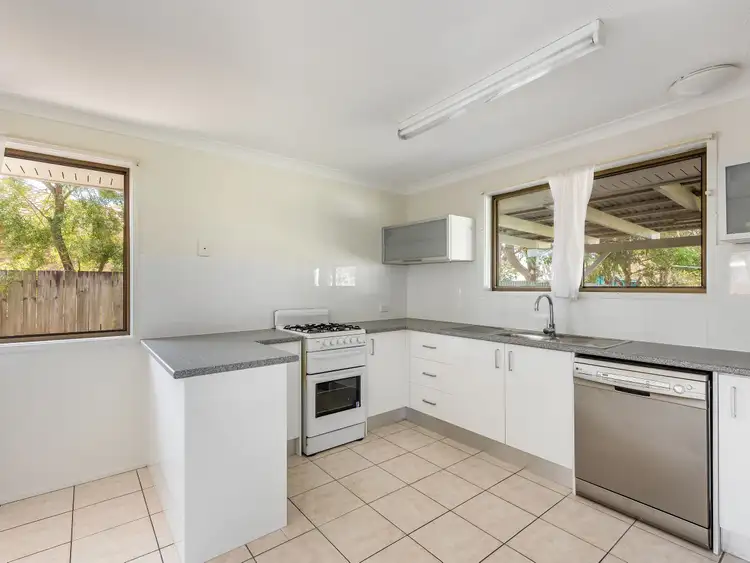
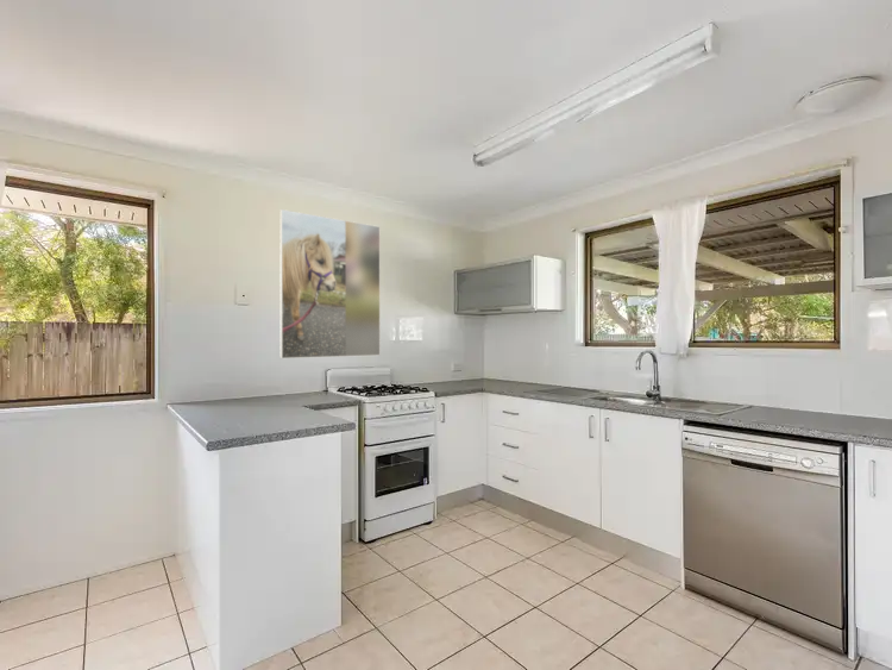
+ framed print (333, 287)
